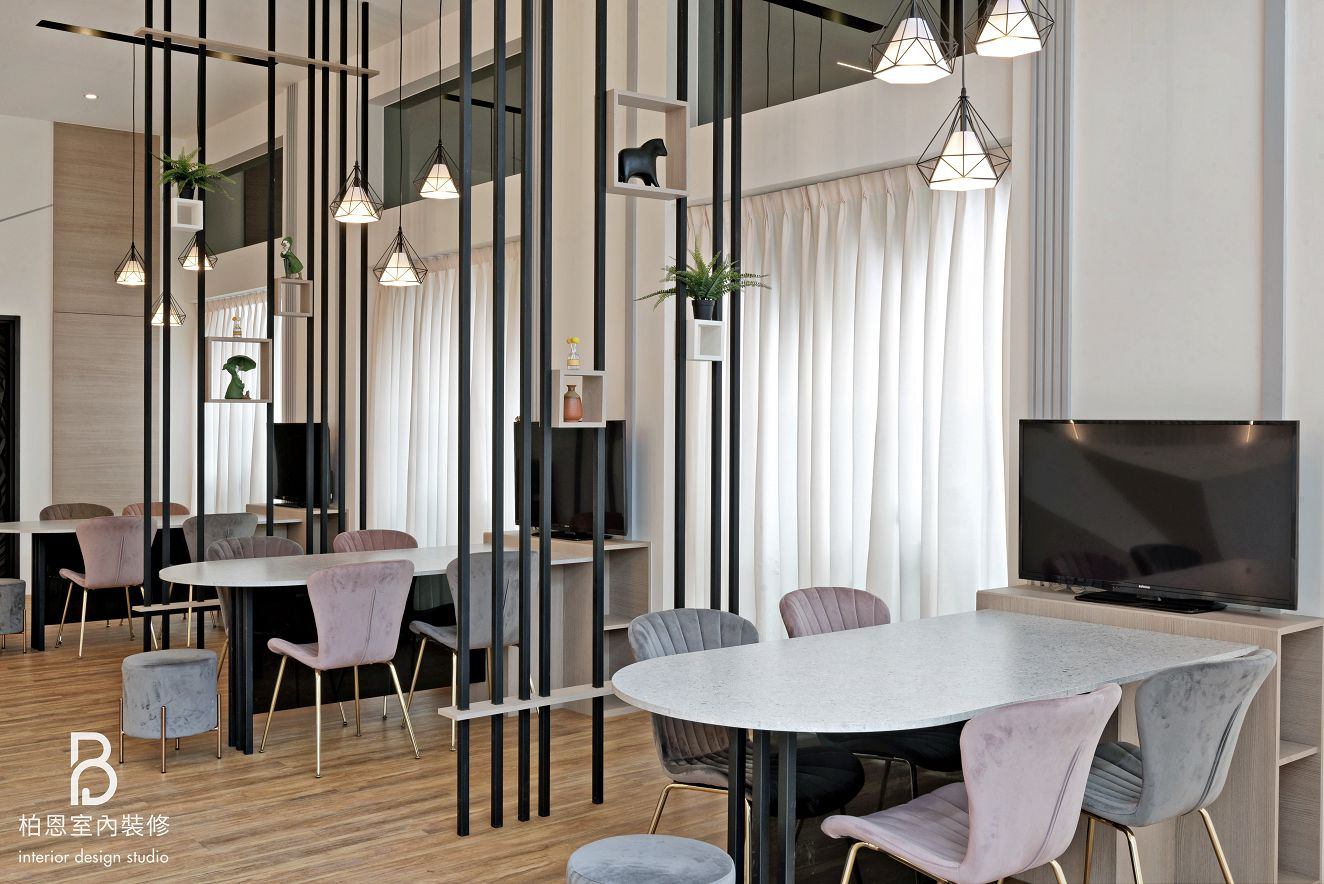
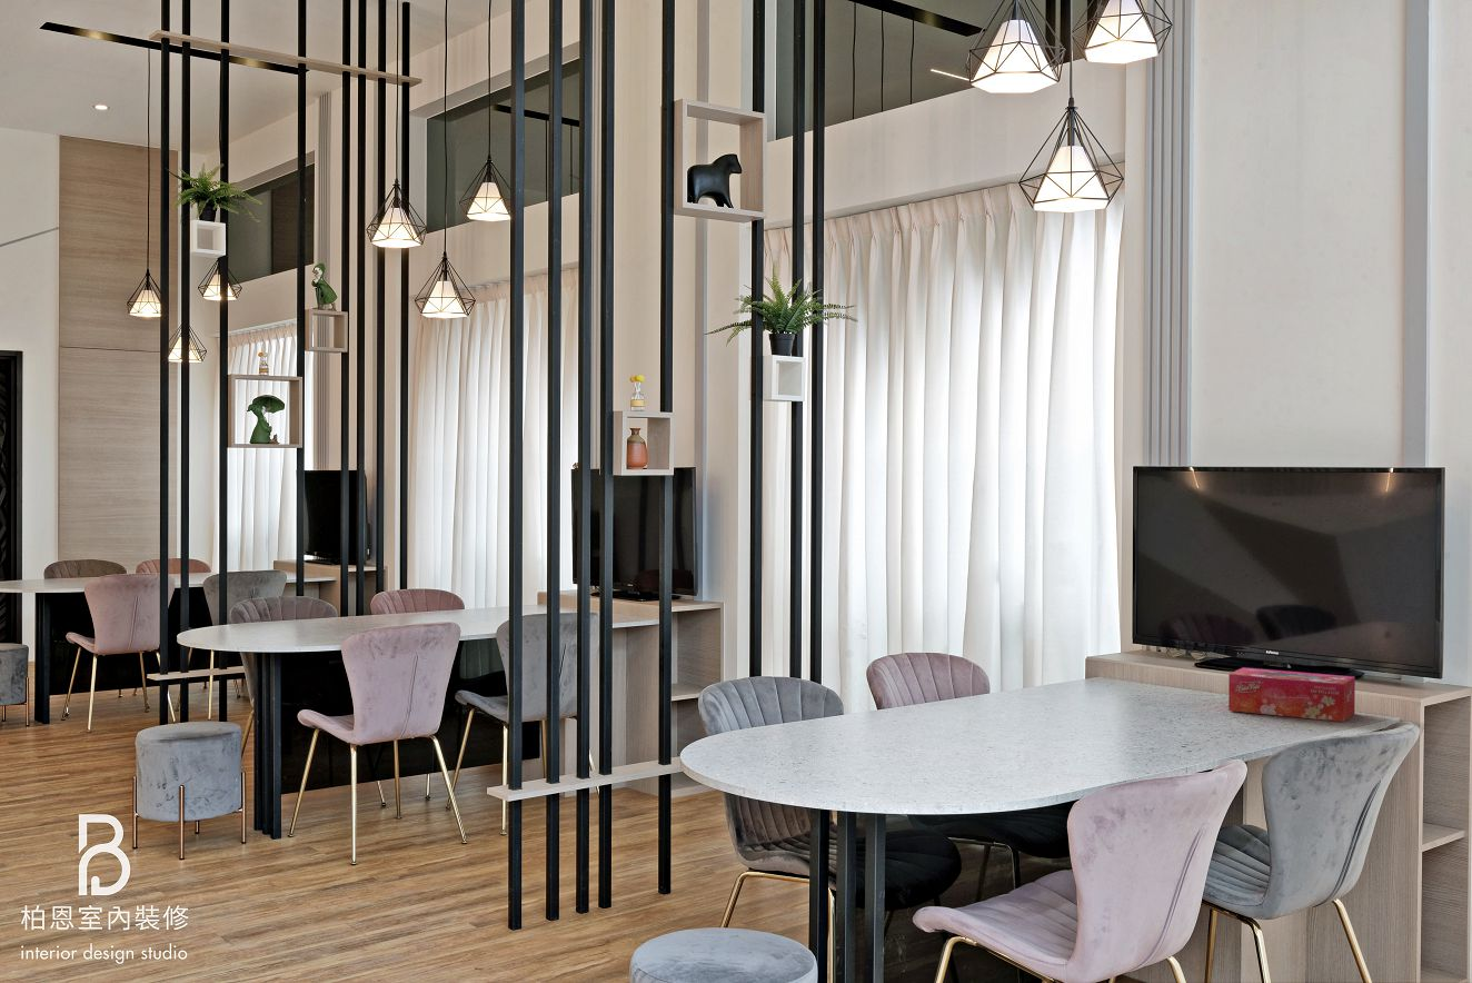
+ tissue box (1291, 693)
